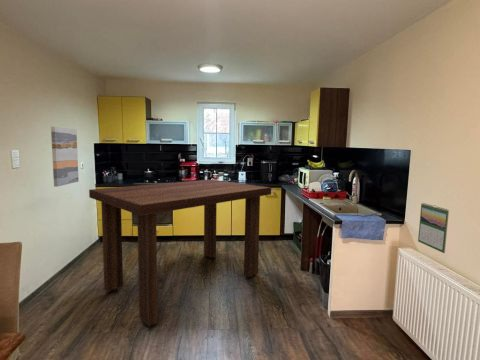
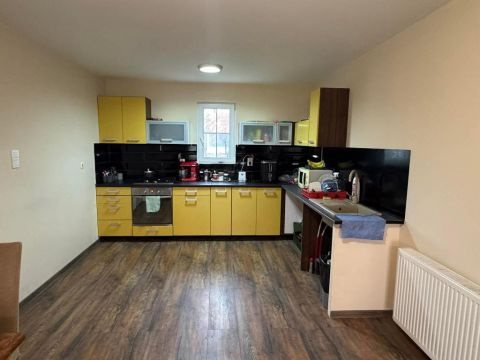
- dining table (204, 236)
- wall art (65, 156)
- calendar (432, 226)
